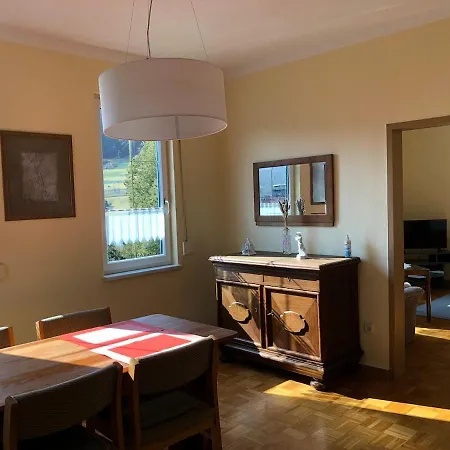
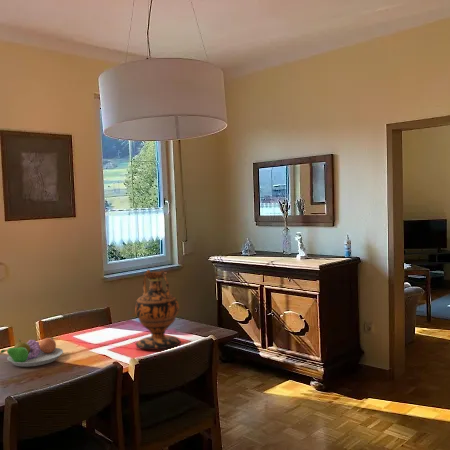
+ vase (156, 307)
+ fruit bowl (32, 349)
